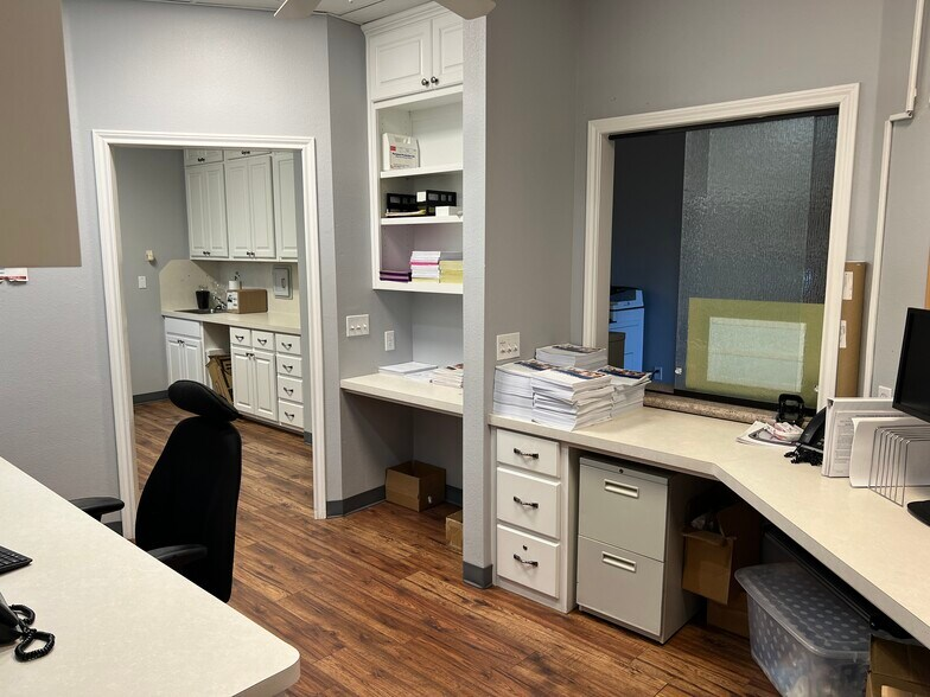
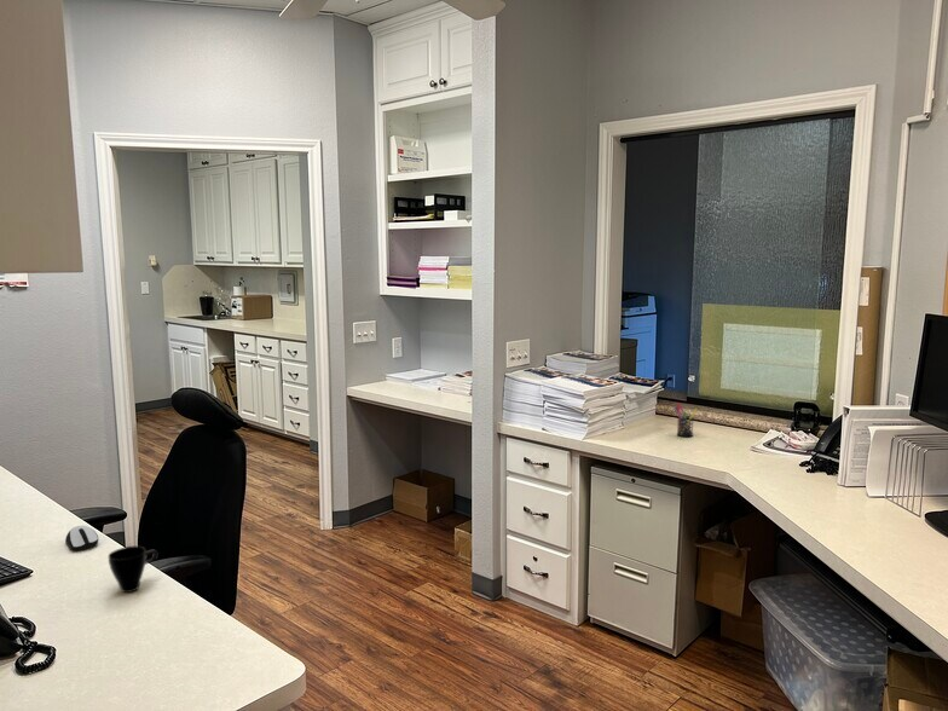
+ cup (134, 568)
+ pen holder (684, 420)
+ computer mouse (80, 534)
